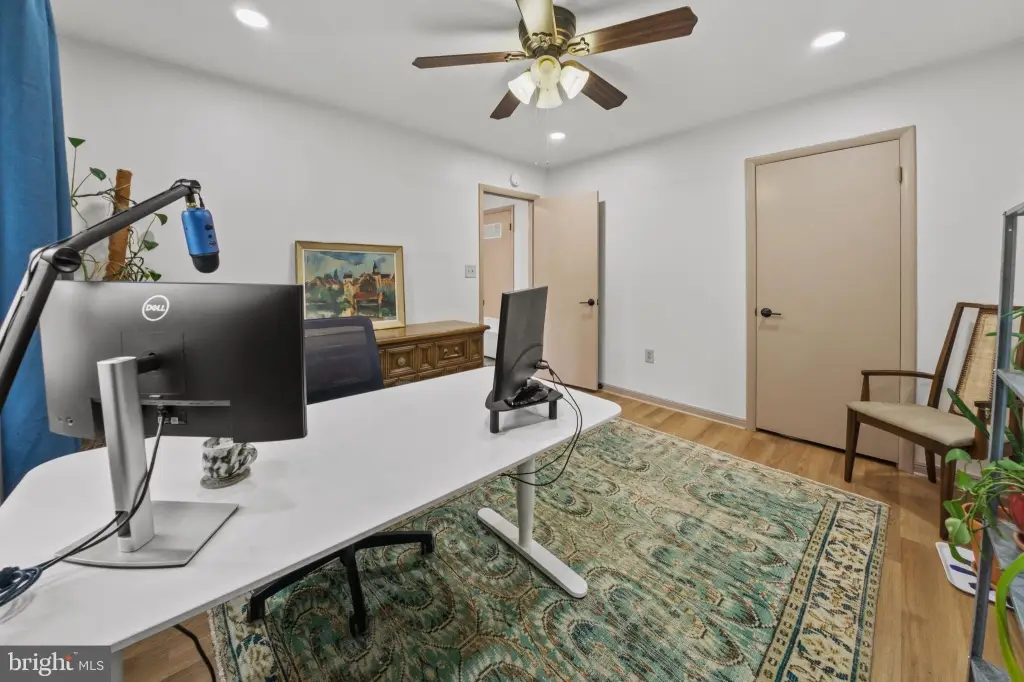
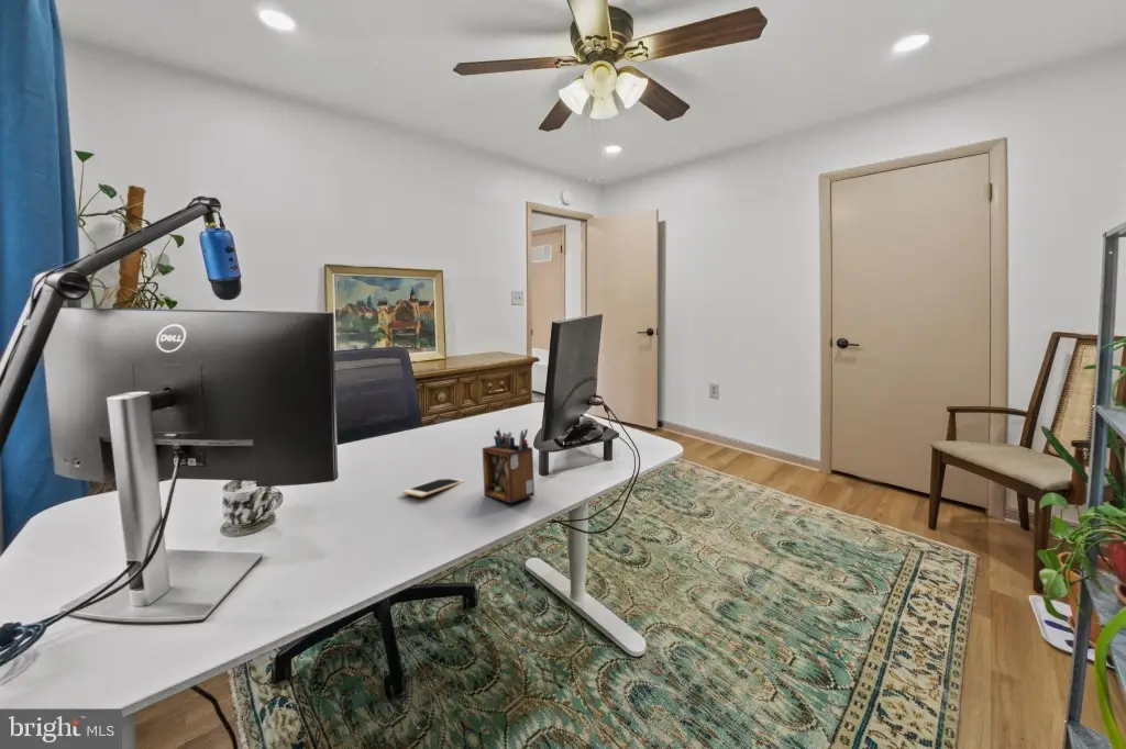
+ cell phone (434, 485)
+ desk organizer (507, 462)
